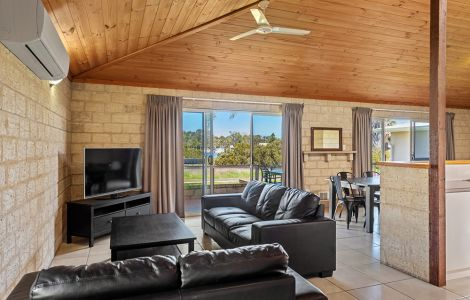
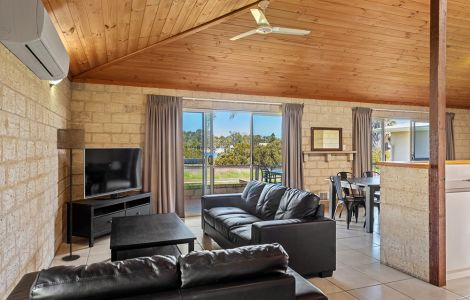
+ floor lamp (71, 193)
